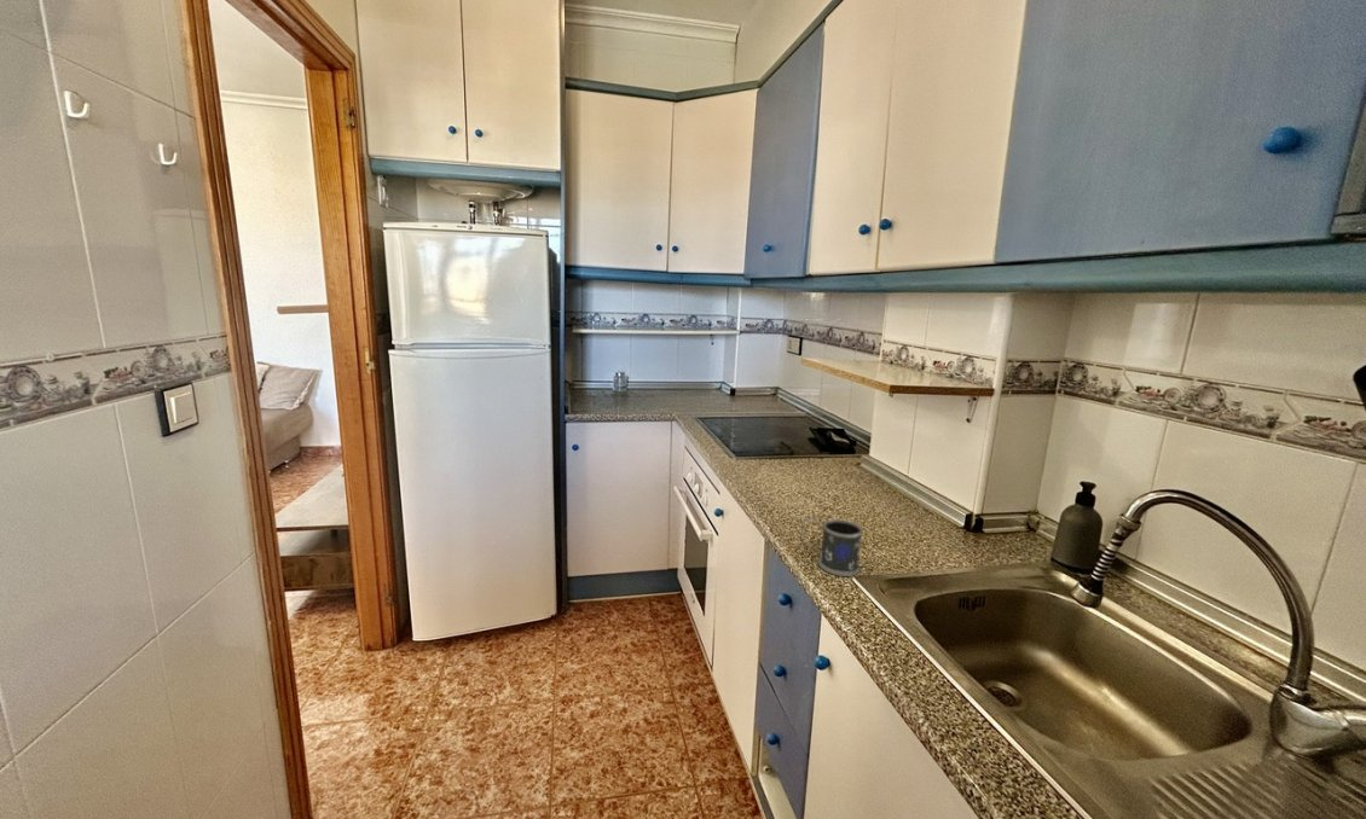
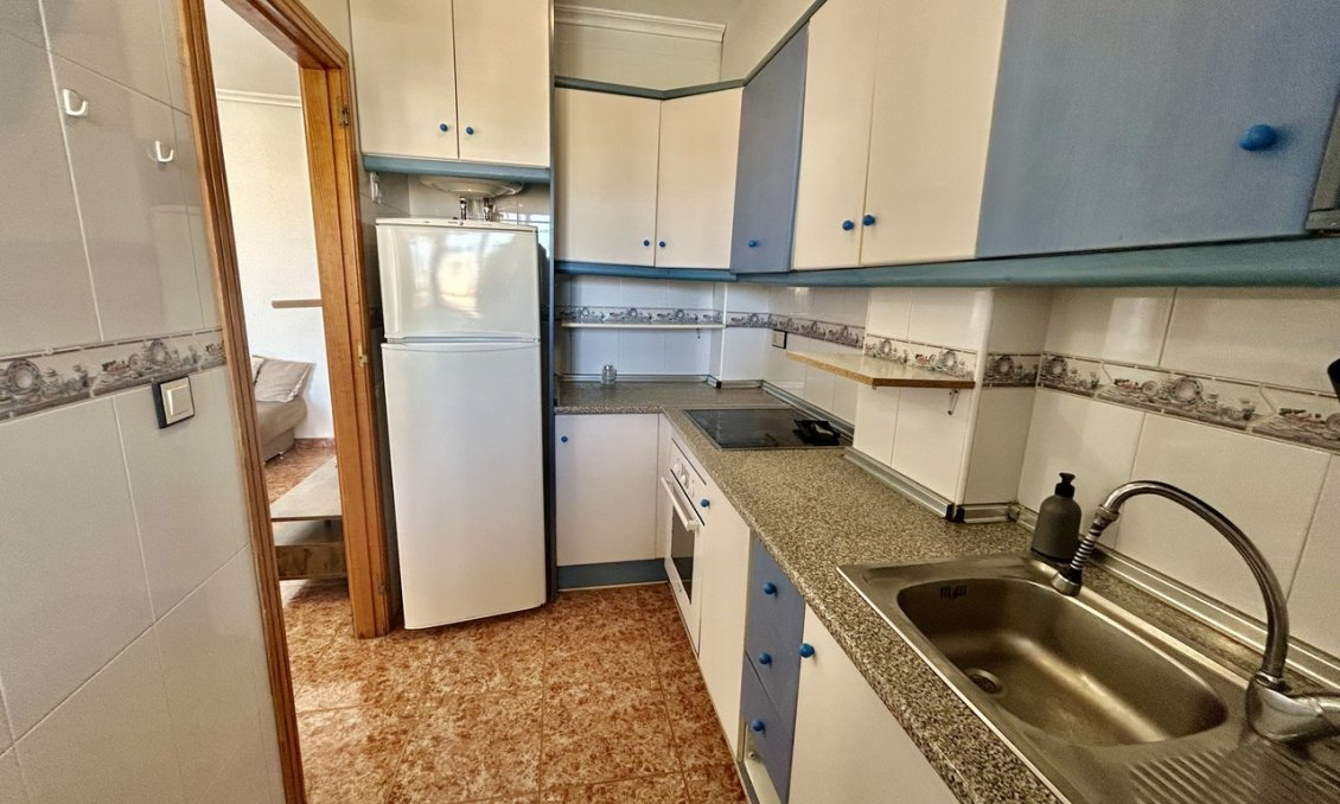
- mug (830, 542)
